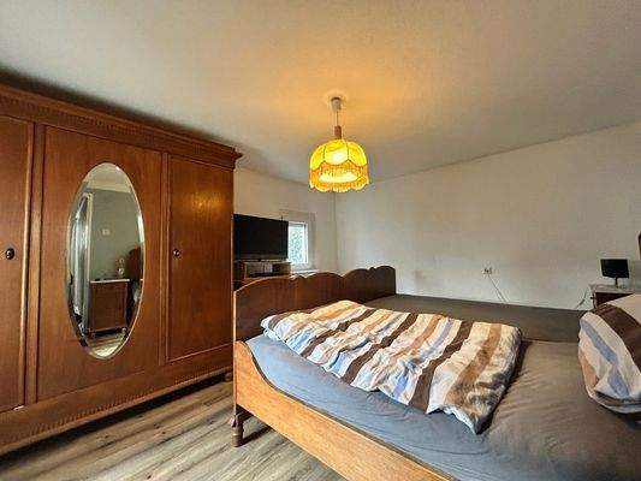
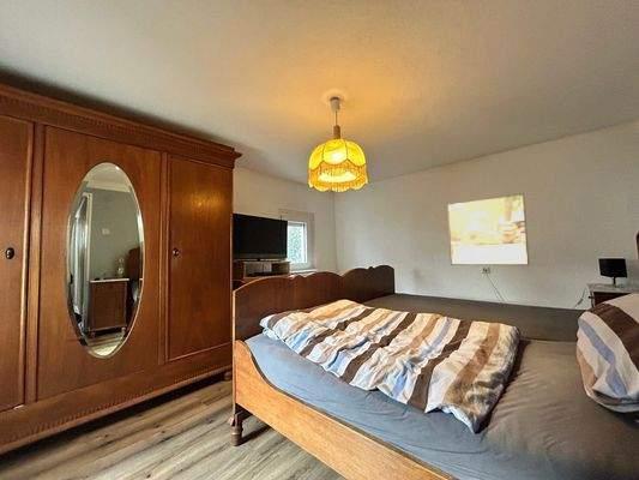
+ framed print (484, 232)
